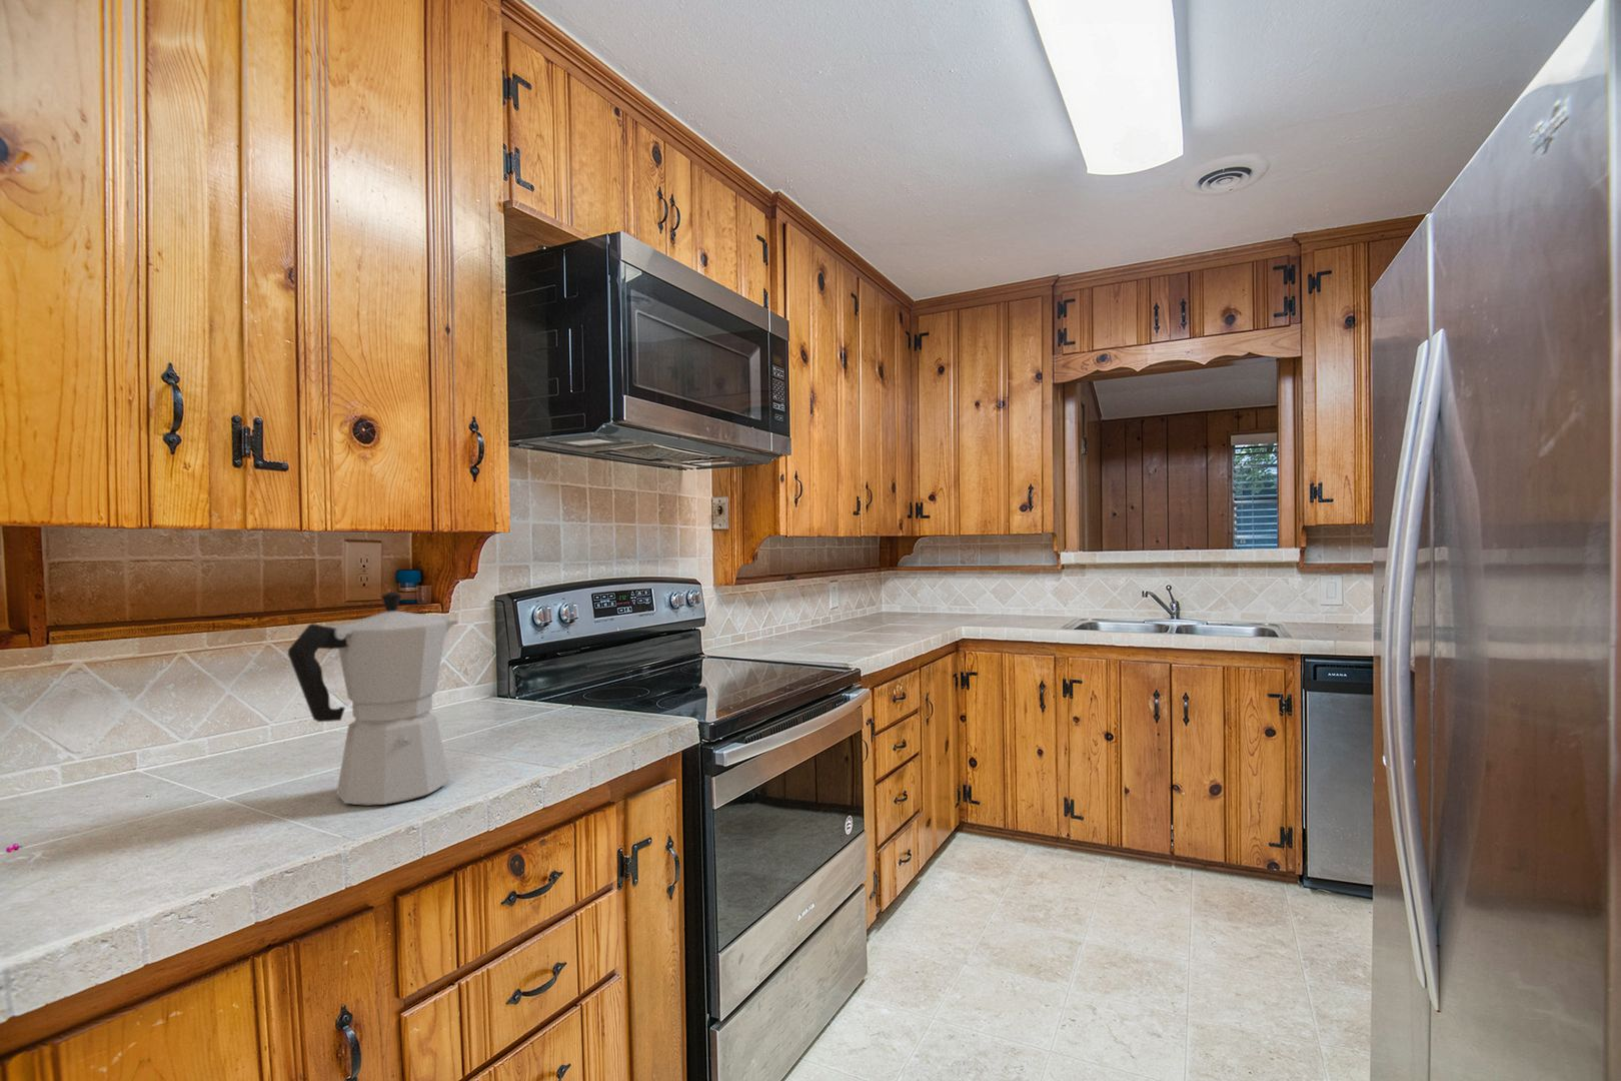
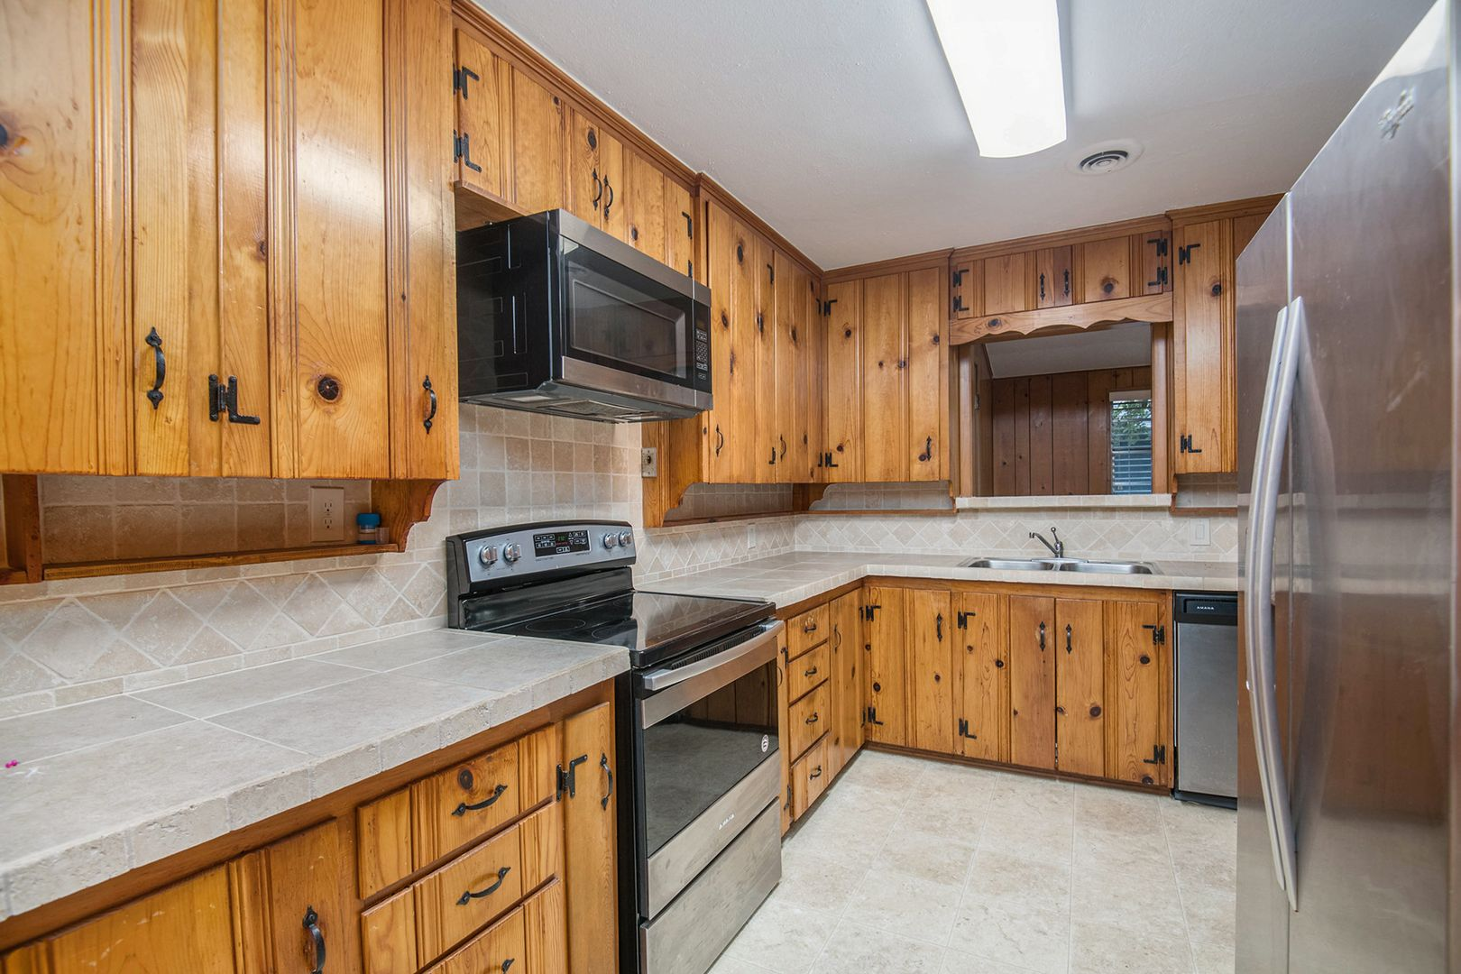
- moka pot (381, 693)
